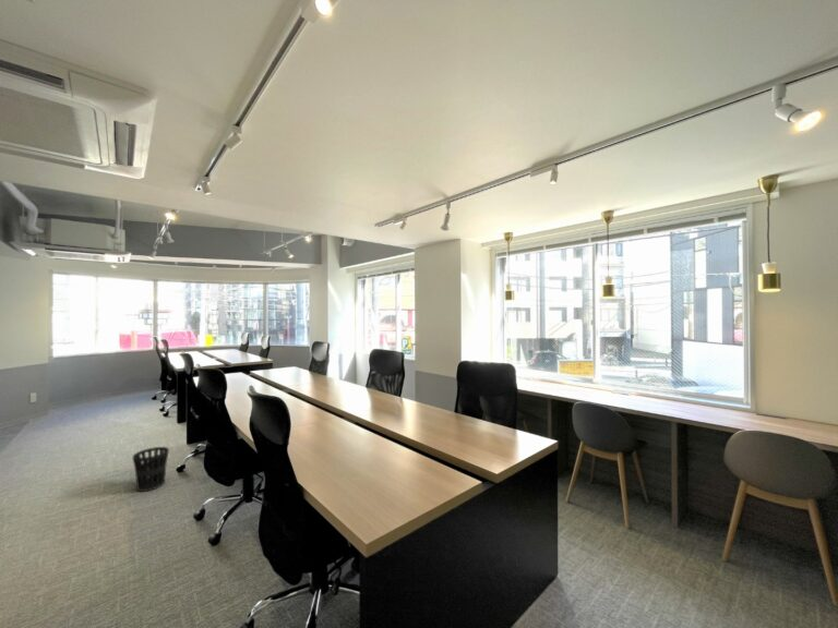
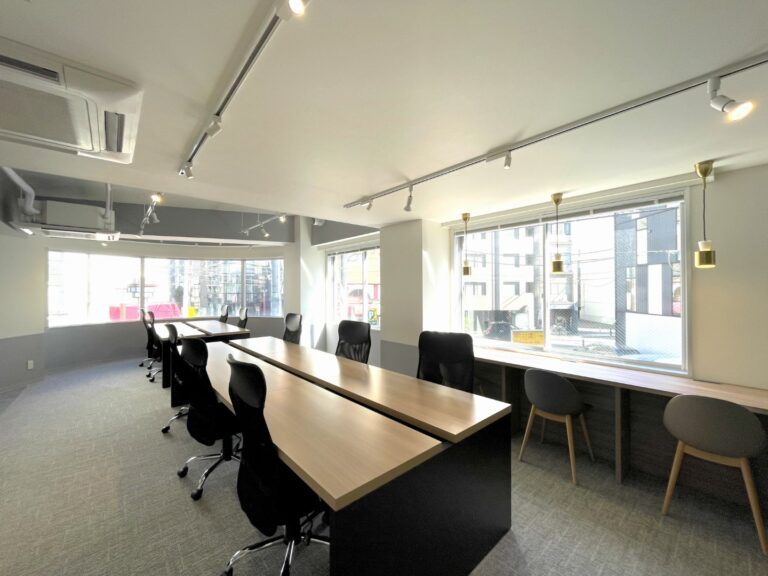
- wastebasket (151, 469)
